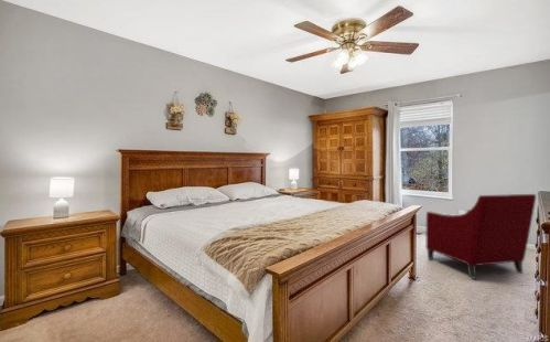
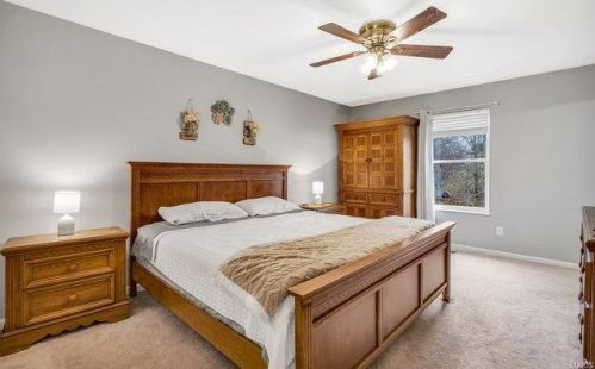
- armchair (475, 229)
